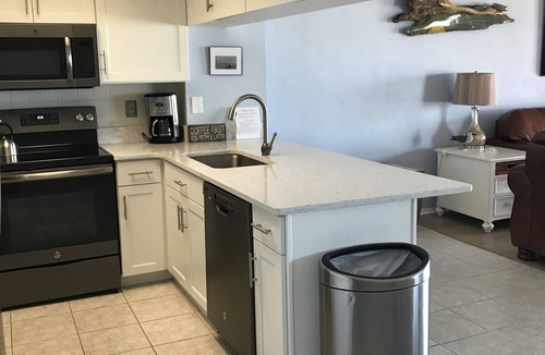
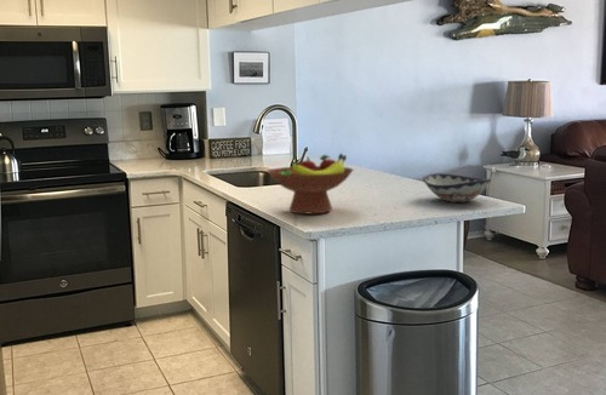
+ fruit bowl (310, 182)
+ decorative bowl (456, 188)
